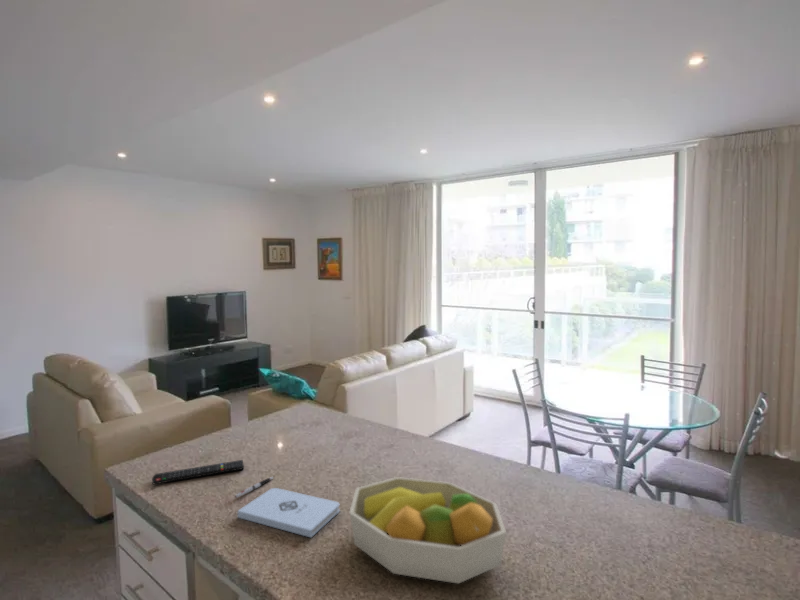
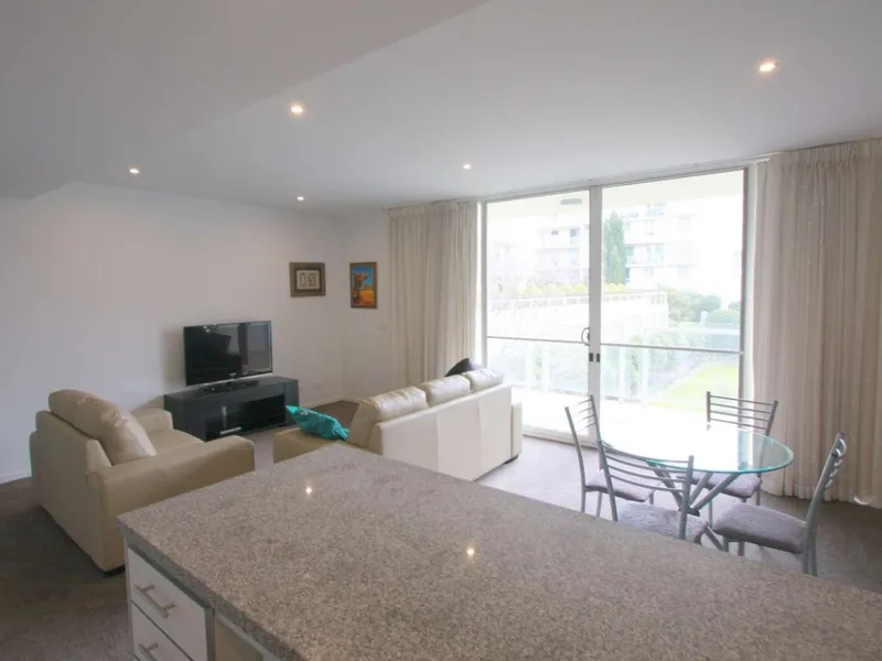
- pen (255, 486)
- fruit bowl (424, 519)
- remote control (199, 472)
- notepad (290, 510)
